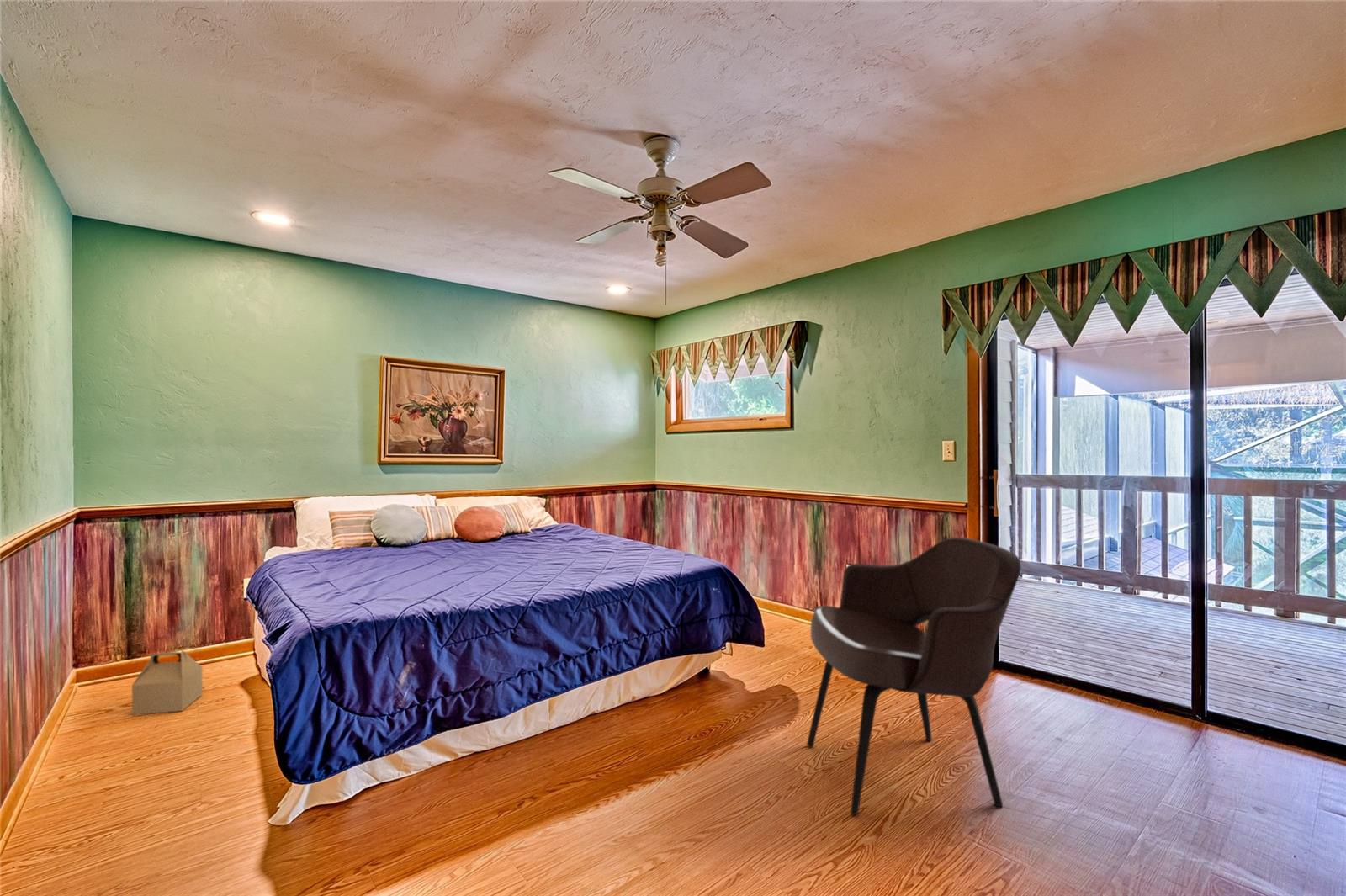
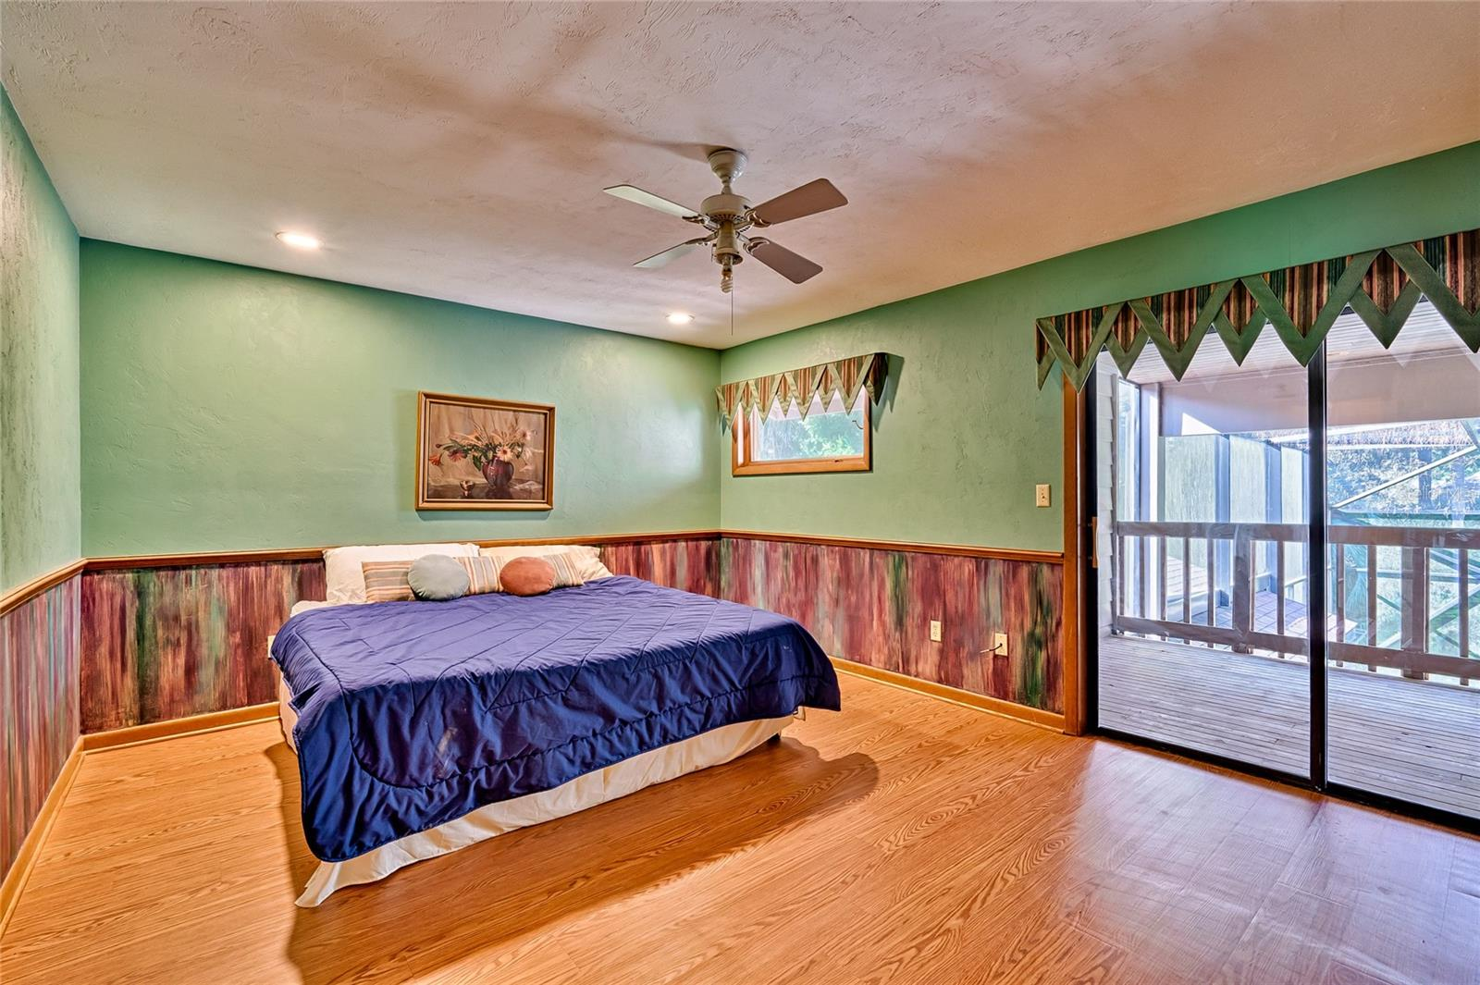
- cardboard box (168, 677)
- armchair (908, 657)
